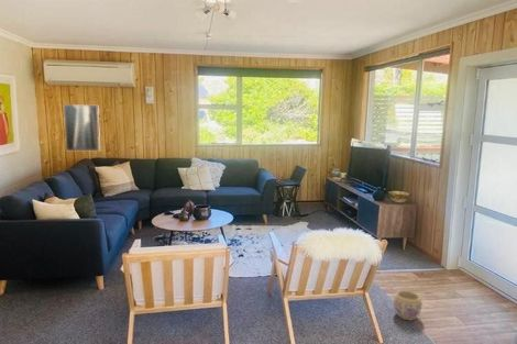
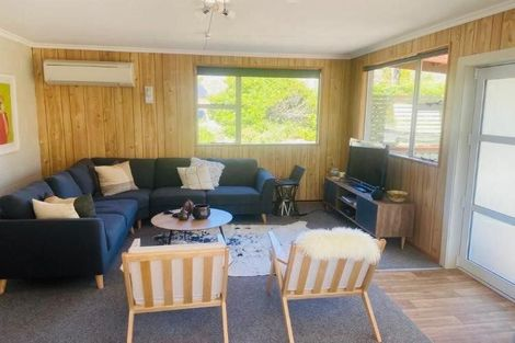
- planter (407, 306)
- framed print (81, 127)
